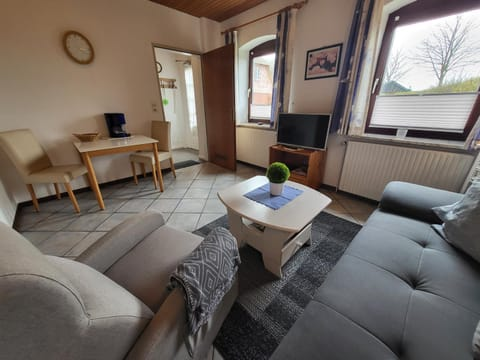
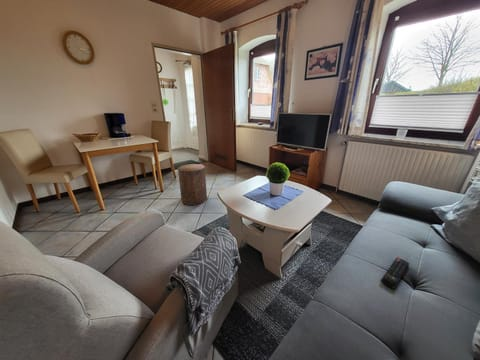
+ stool (193, 183)
+ remote control (395, 272)
